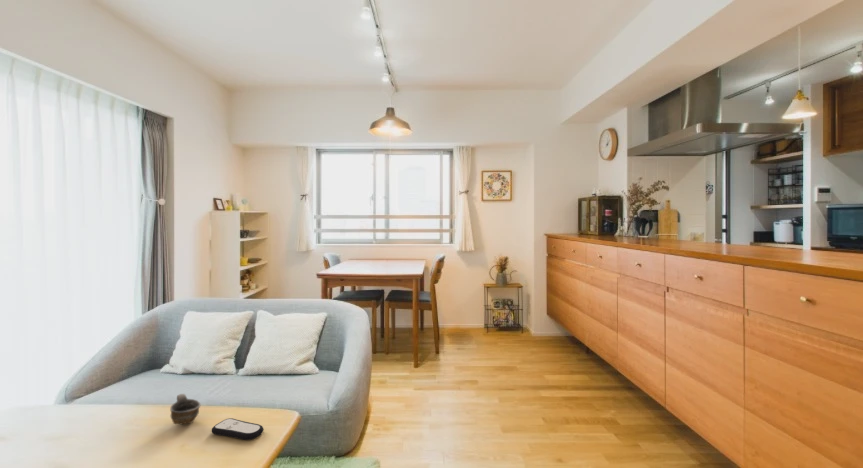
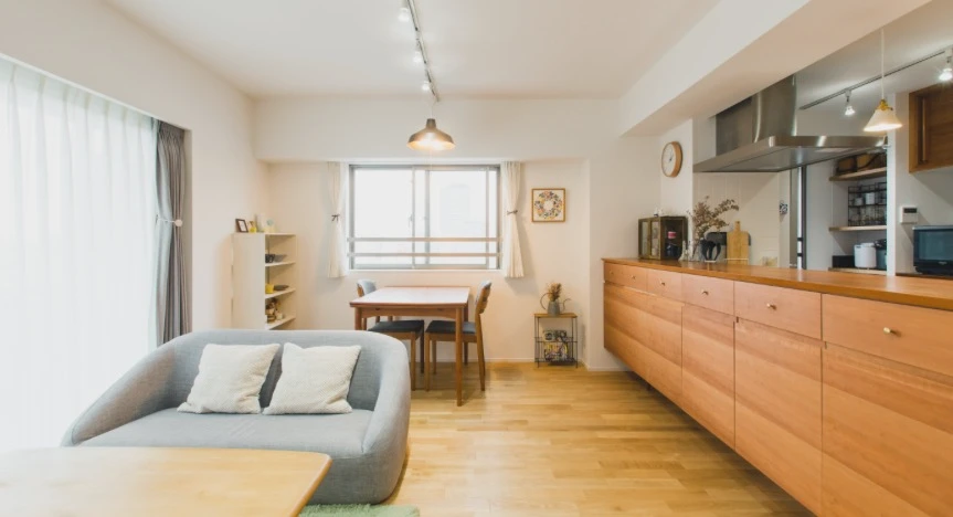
- cup (186, 409)
- remote control (238, 428)
